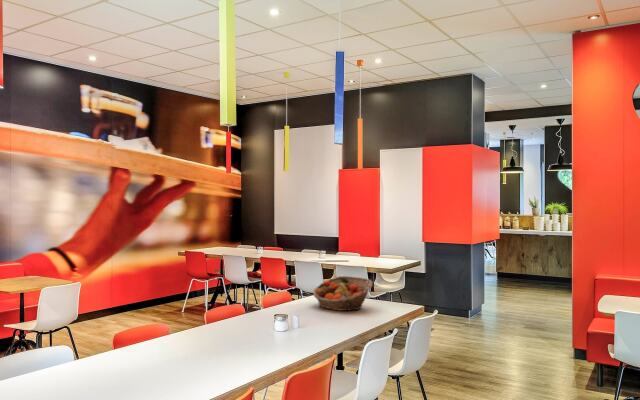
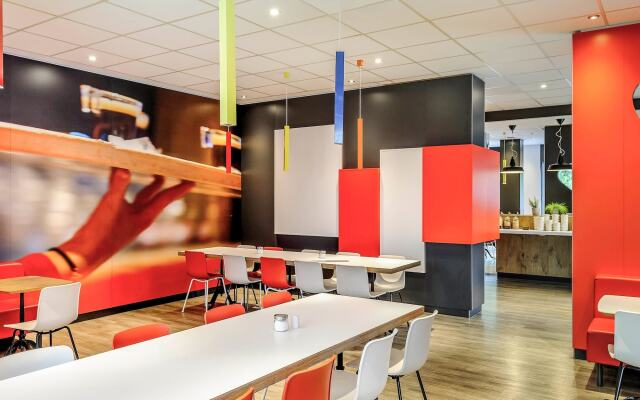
- fruit basket (342, 292)
